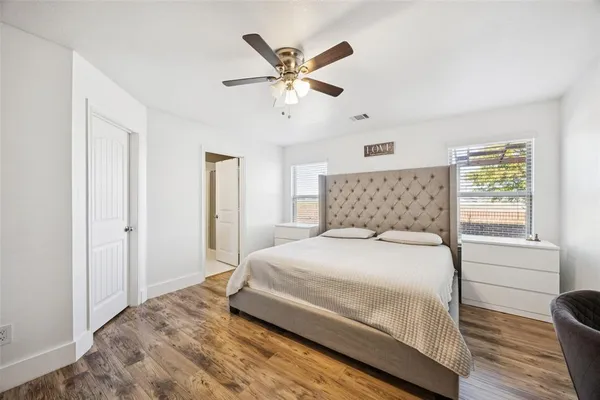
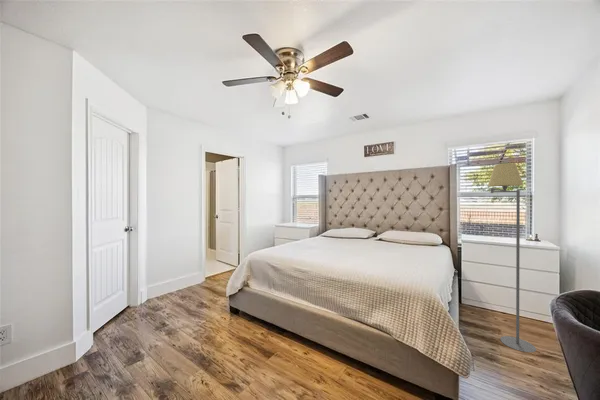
+ floor lamp (516, 250)
